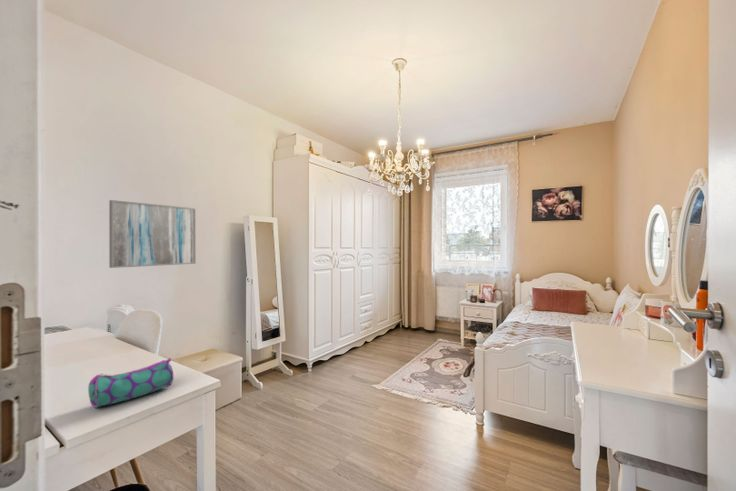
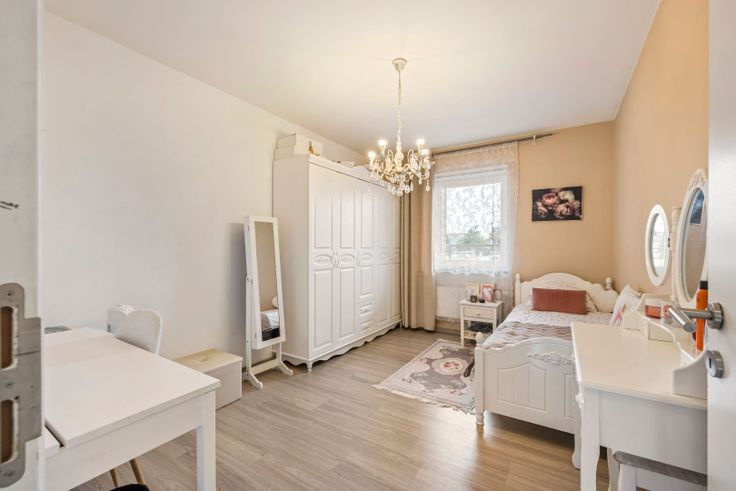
- wall art (156, 235)
- pencil case (133, 381)
